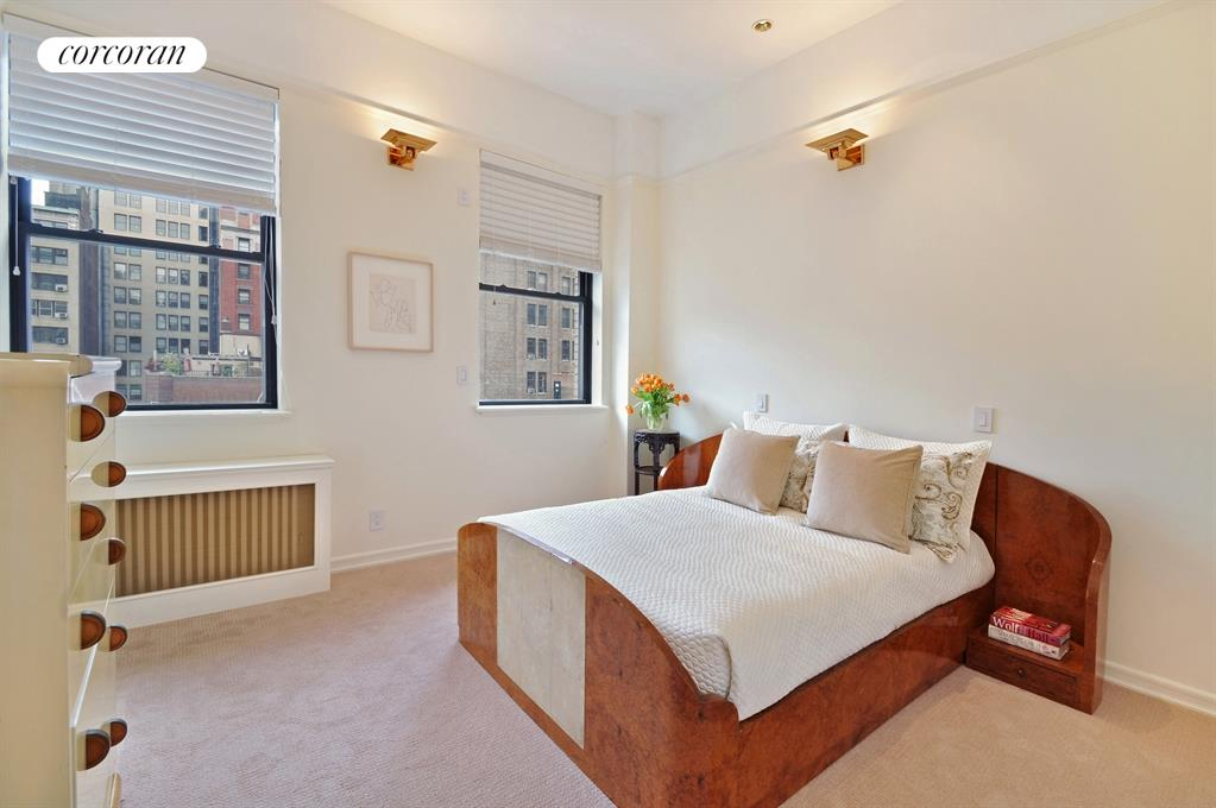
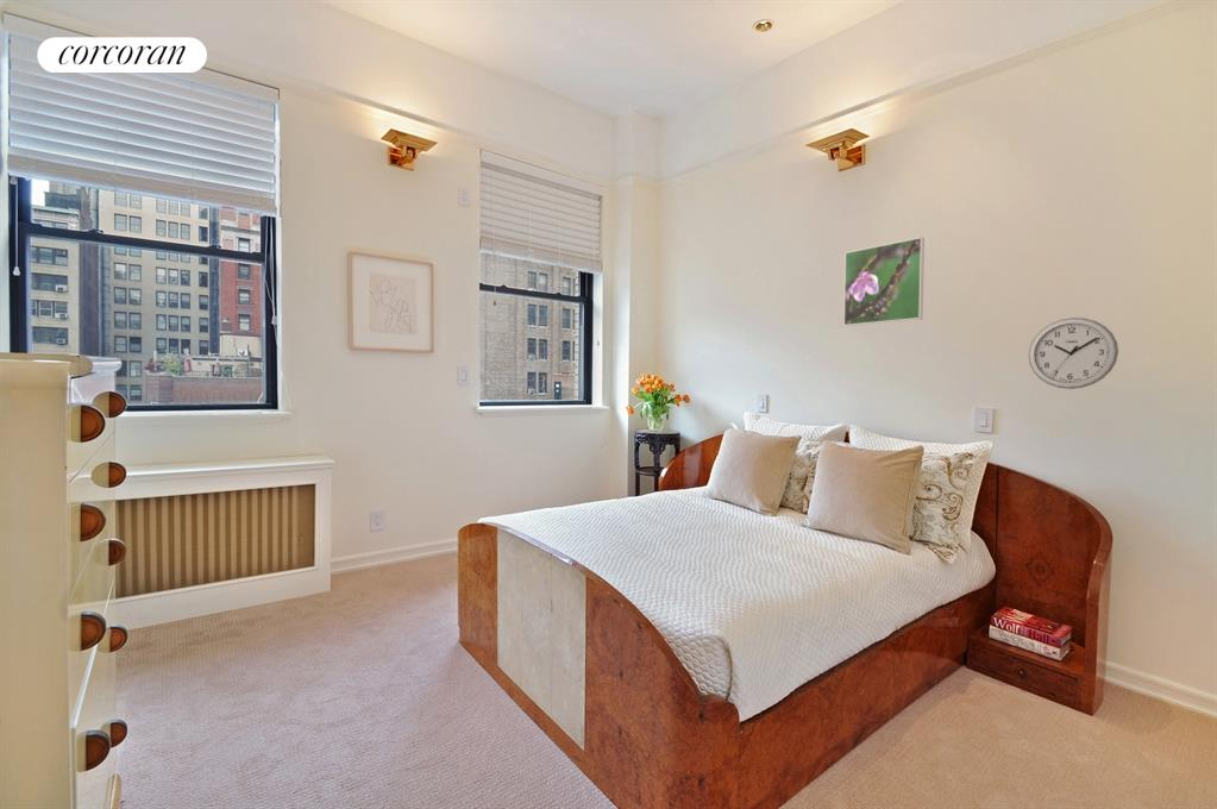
+ wall clock (1071, 352)
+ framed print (882, 283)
